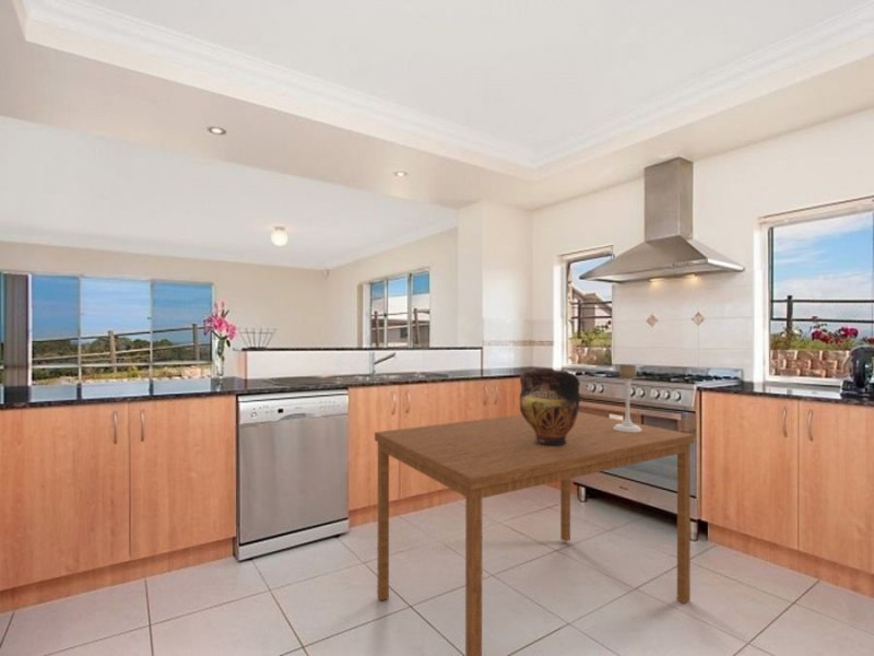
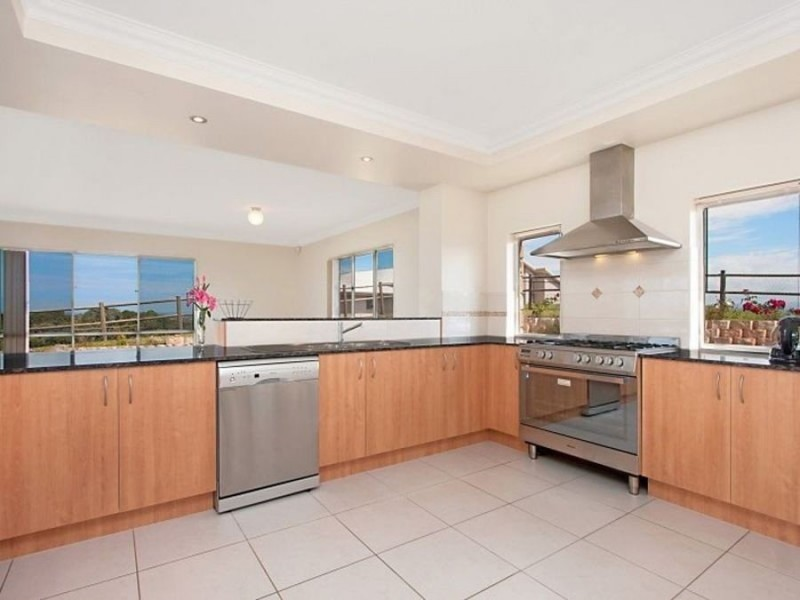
- dining table (560, 516)
- vase (548, 406)
- candle holder (627, 396)
